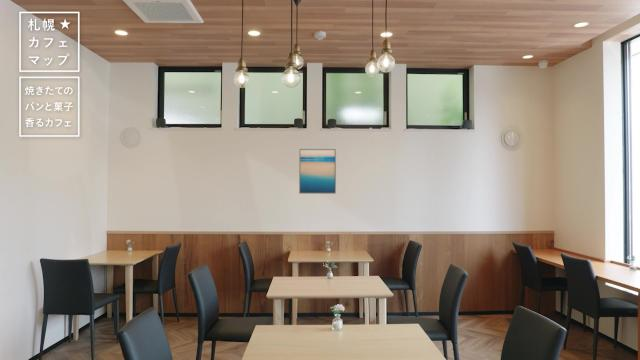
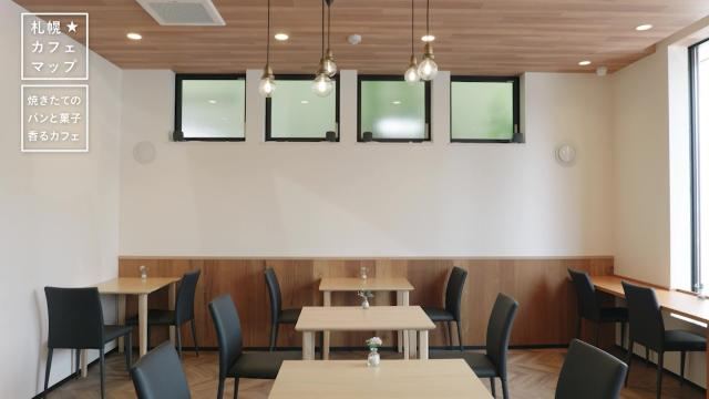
- wall art (317, 171)
